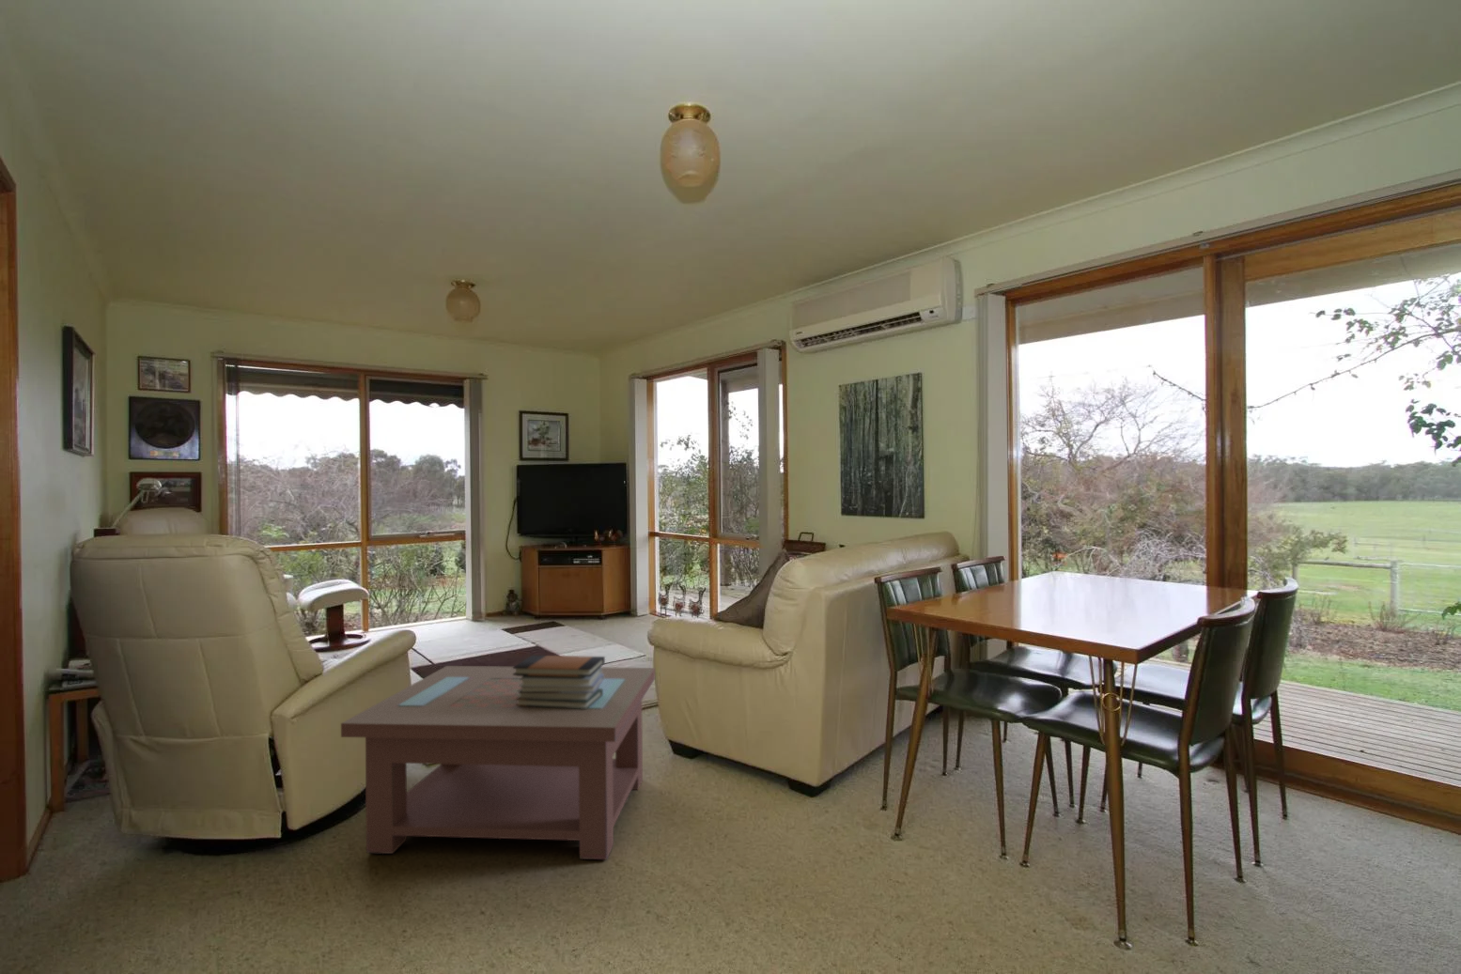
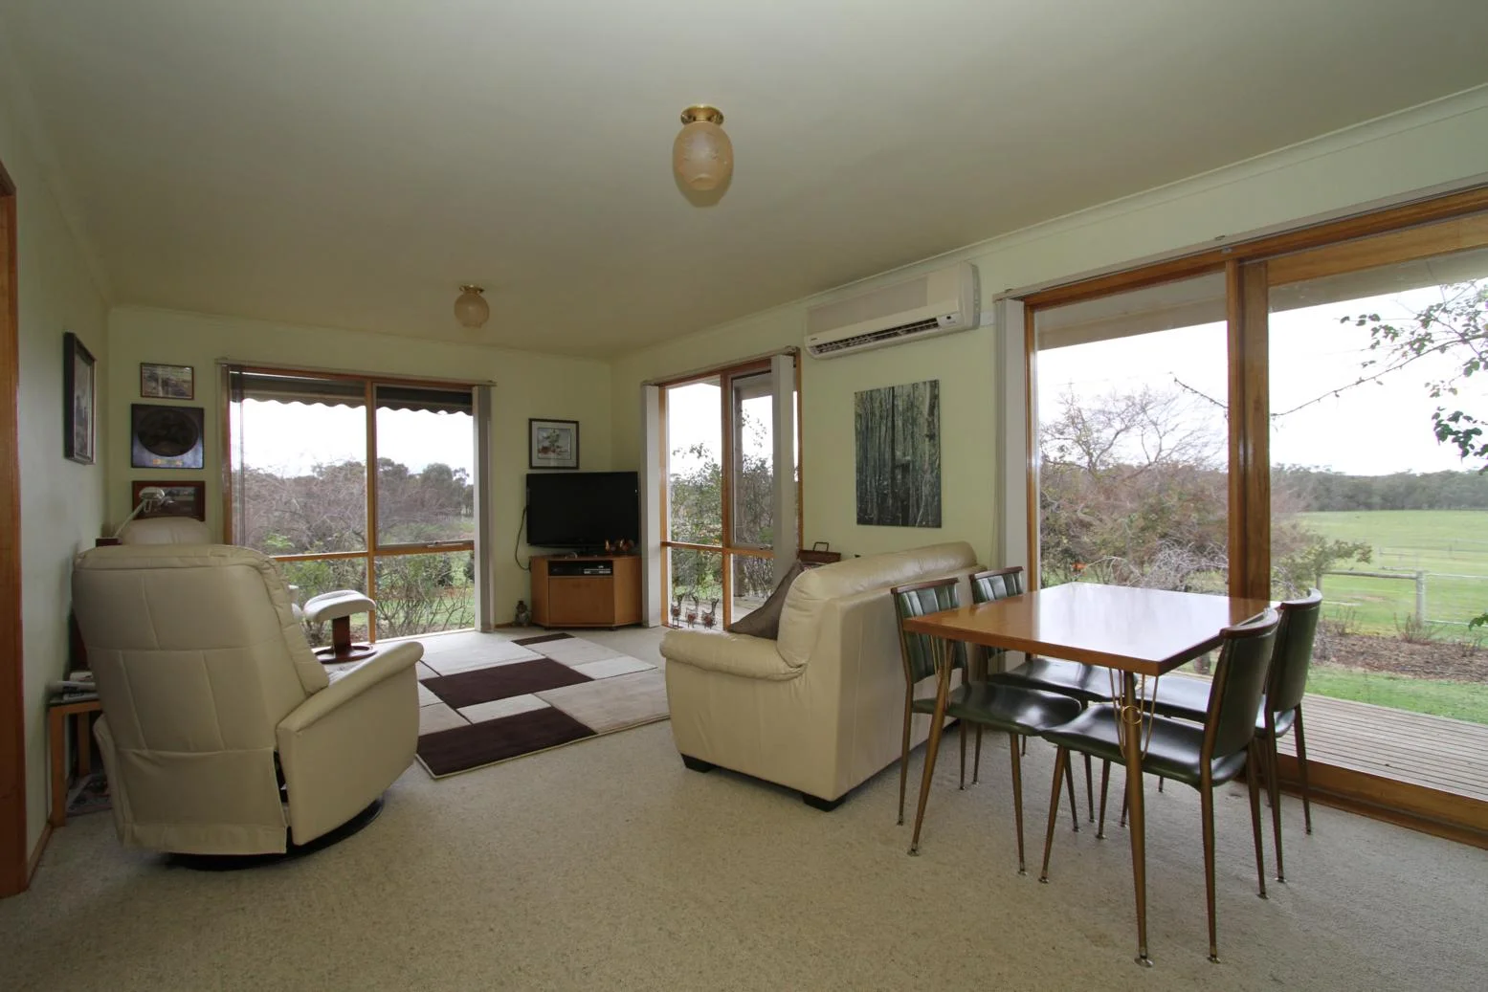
- book stack (561, 680)
- coffee table (517, 751)
